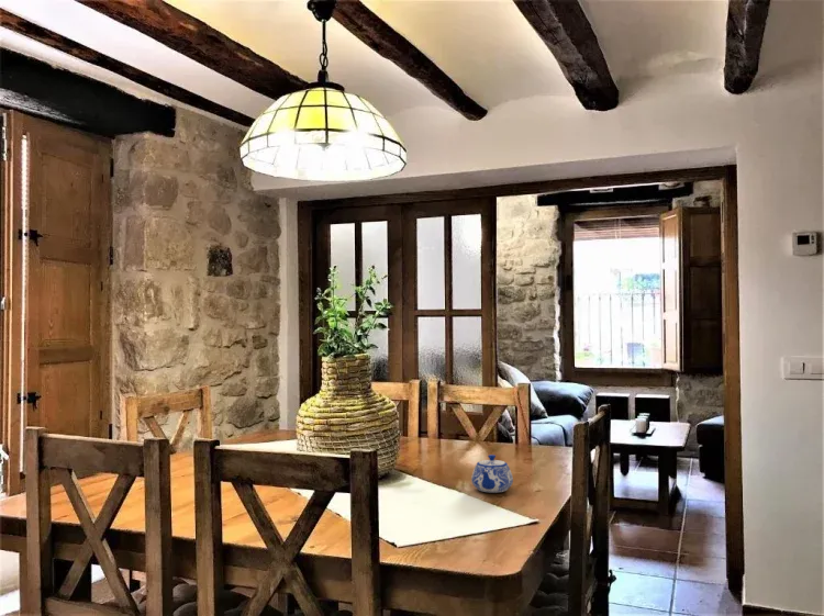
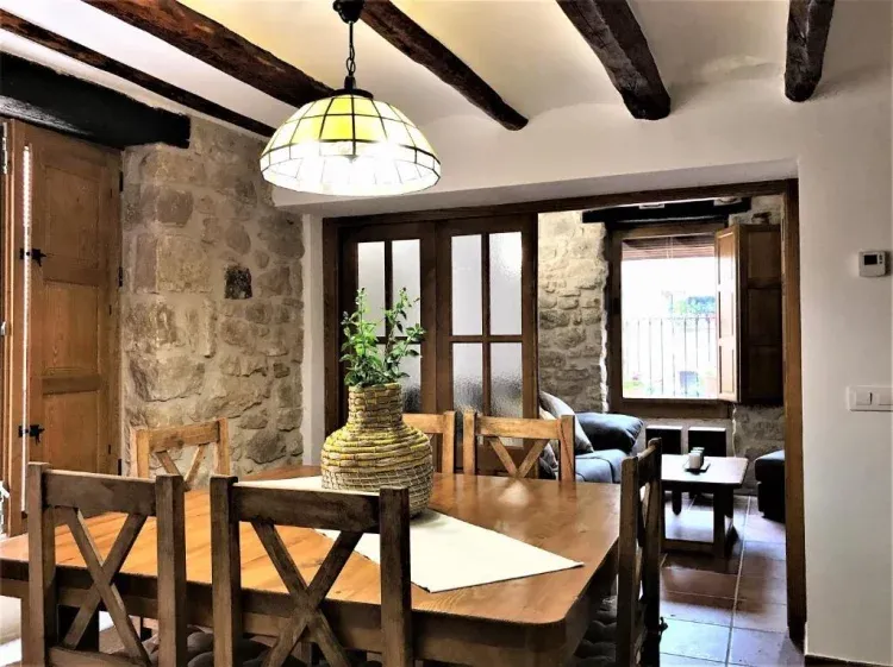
- teapot (491, 472)
